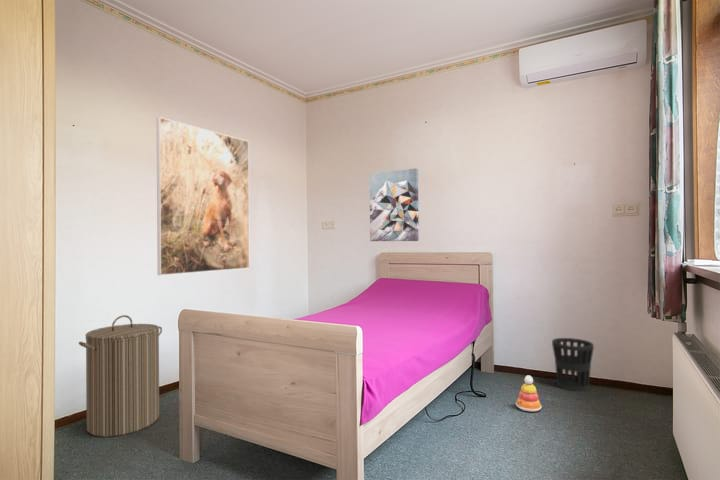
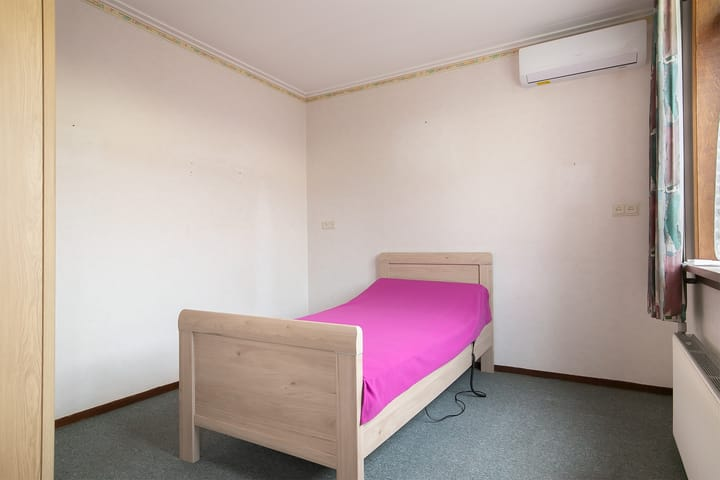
- wastebasket (572, 364)
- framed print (208, 201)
- stacking toy (528, 391)
- laundry hamper (124, 368)
- wall art (393, 206)
